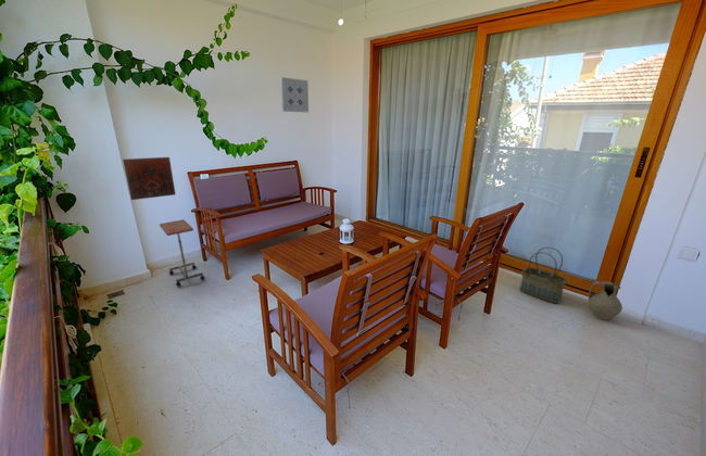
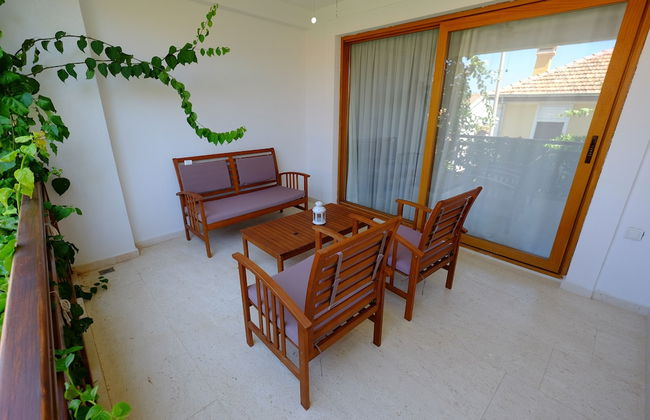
- decorative tile (150, 177)
- ceramic jug (605, 300)
- wall art (294, 96)
- basket (544, 273)
- side table (182, 251)
